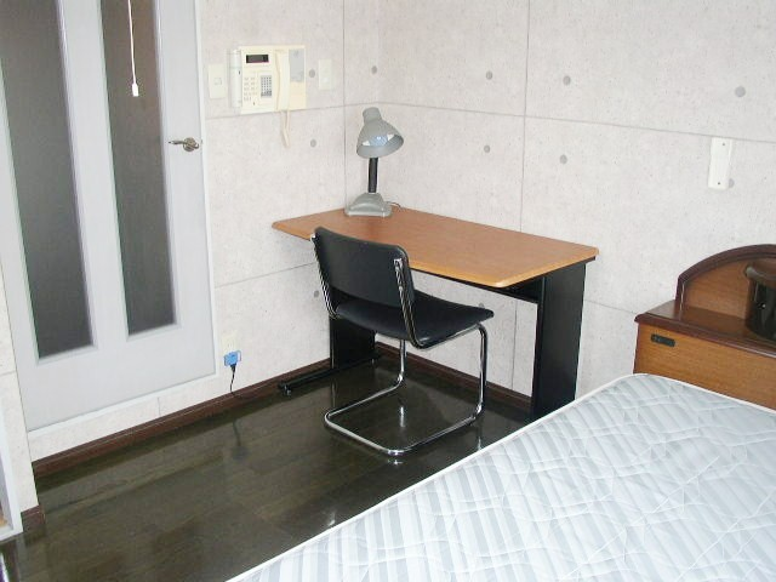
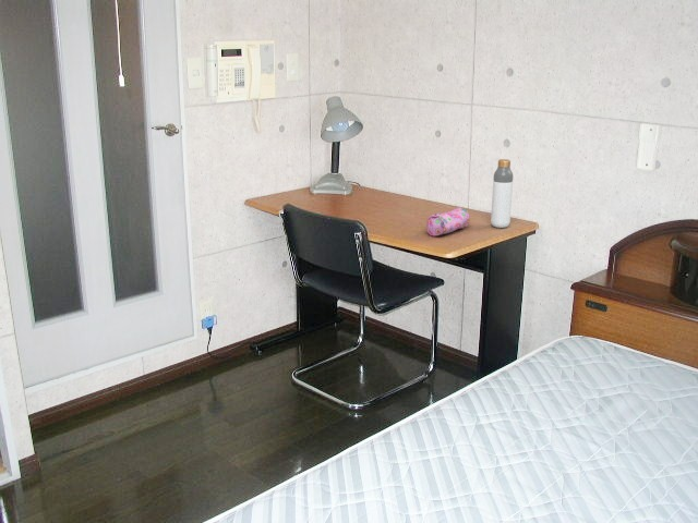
+ bottle (502, 193)
+ pencil case (447, 221)
